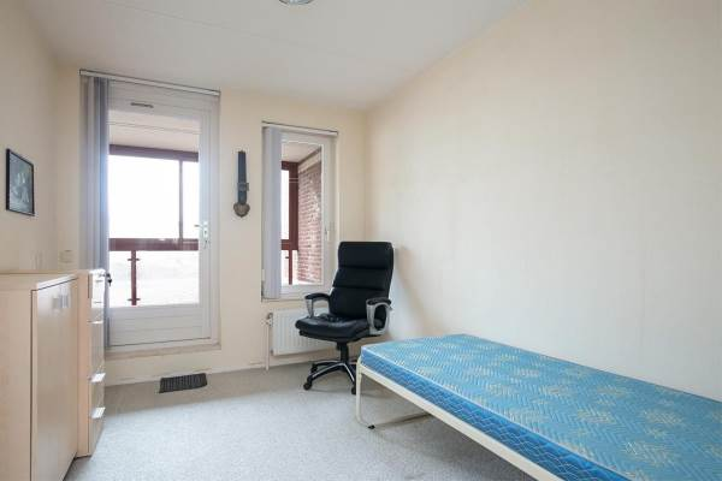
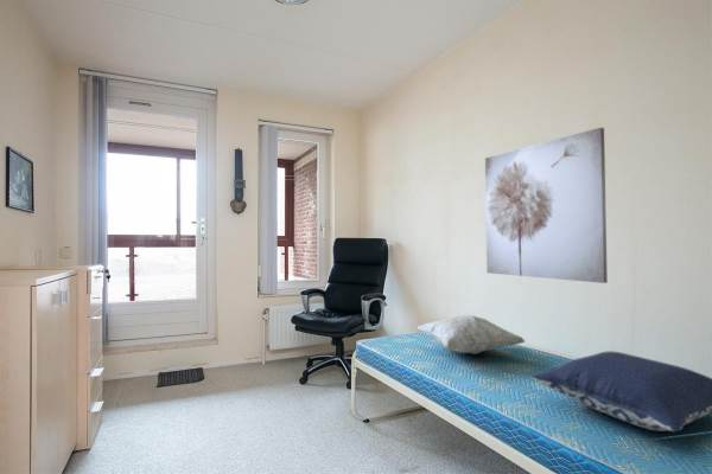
+ pillow (632, 385)
+ decorative pillow (466, 333)
+ wall art (536, 211)
